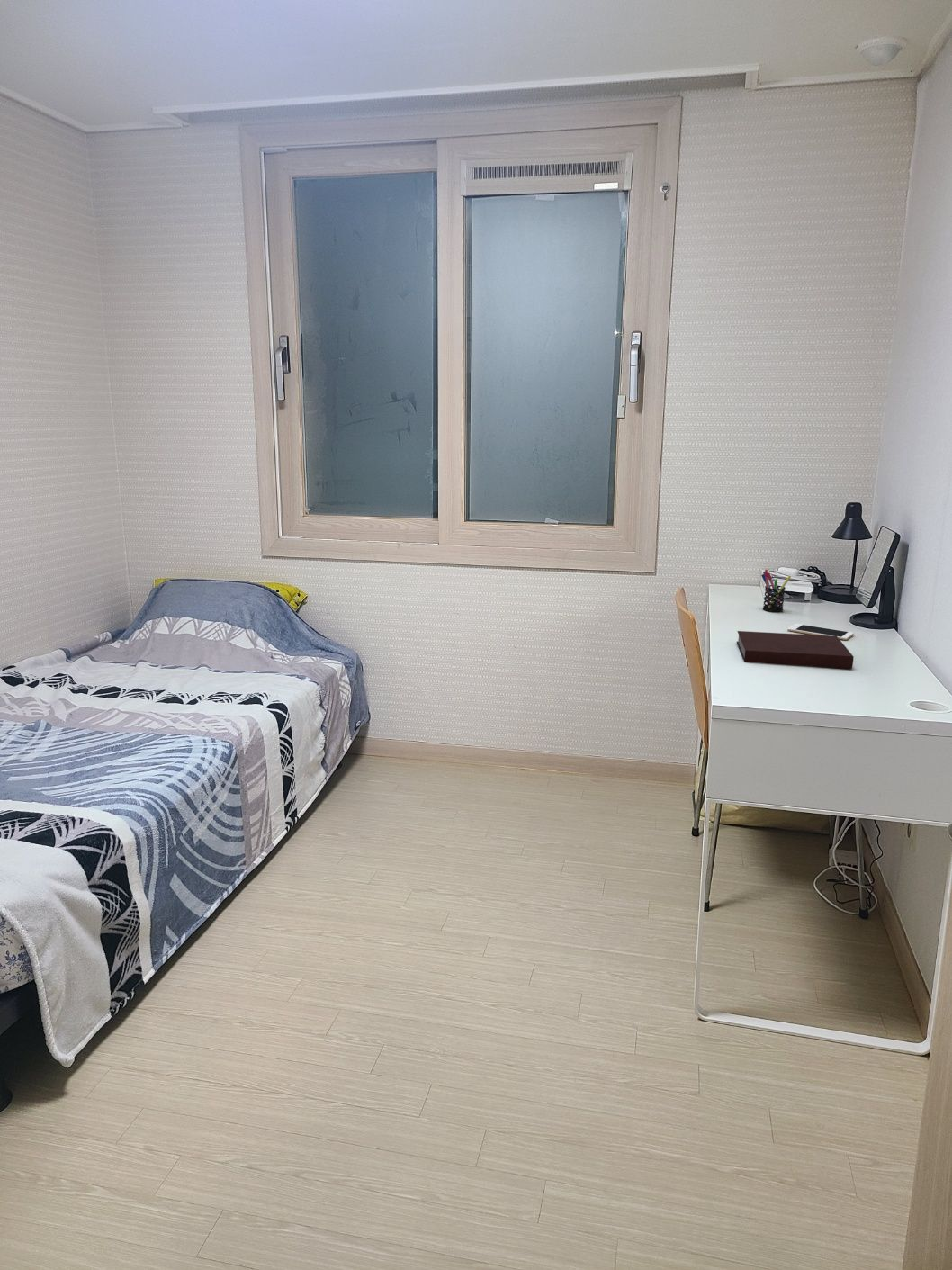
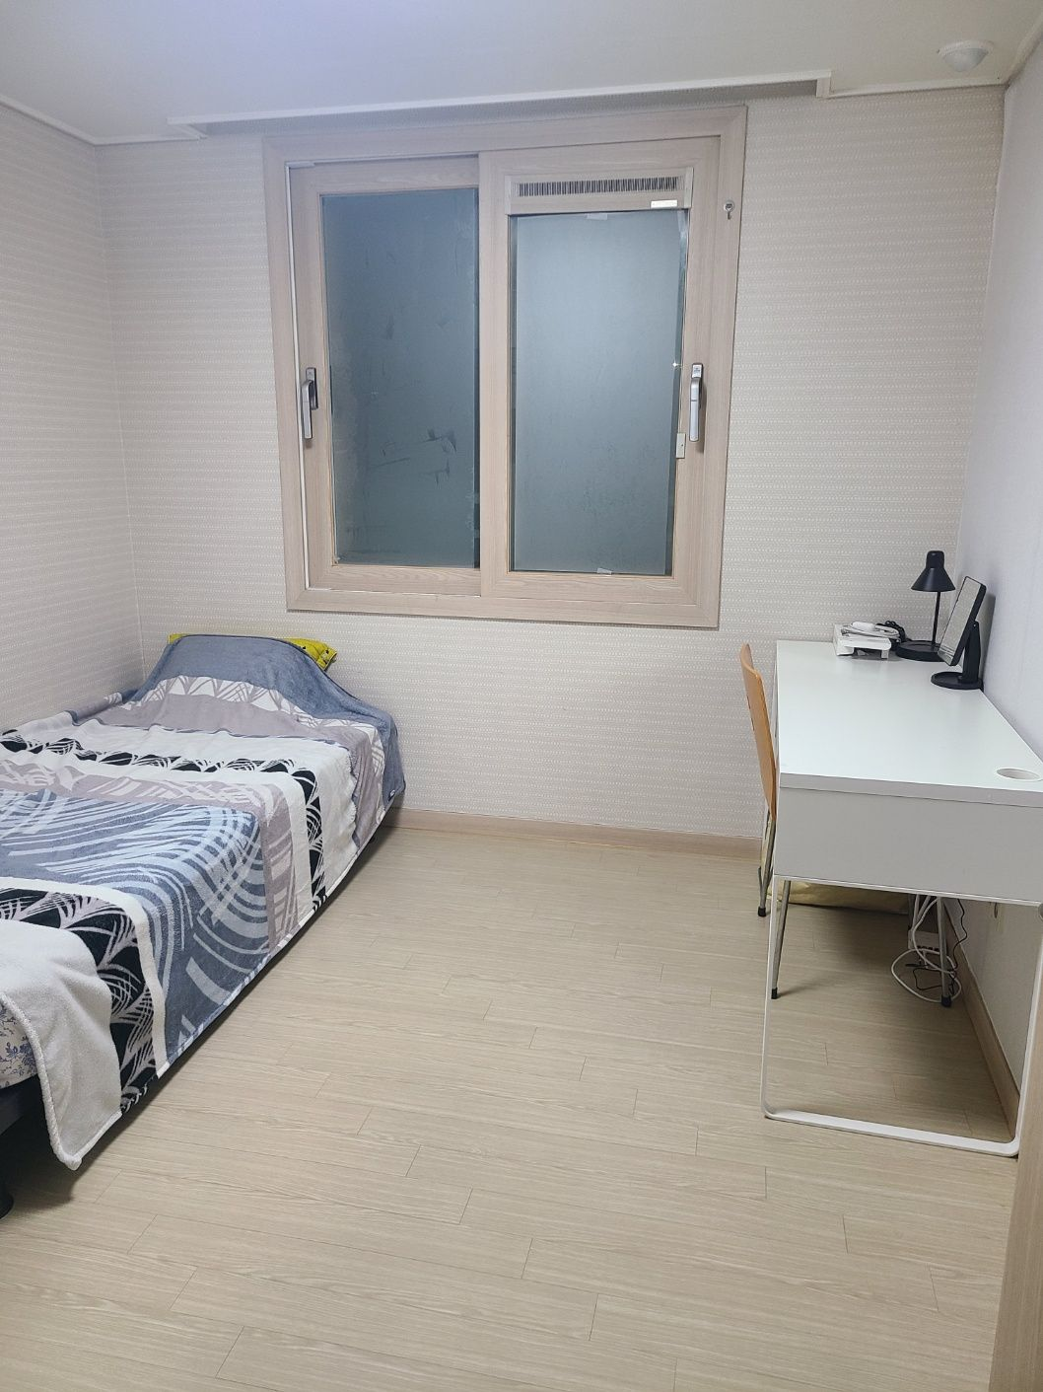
- cell phone (820, 631)
- notebook (792, 649)
- pen holder (773, 590)
